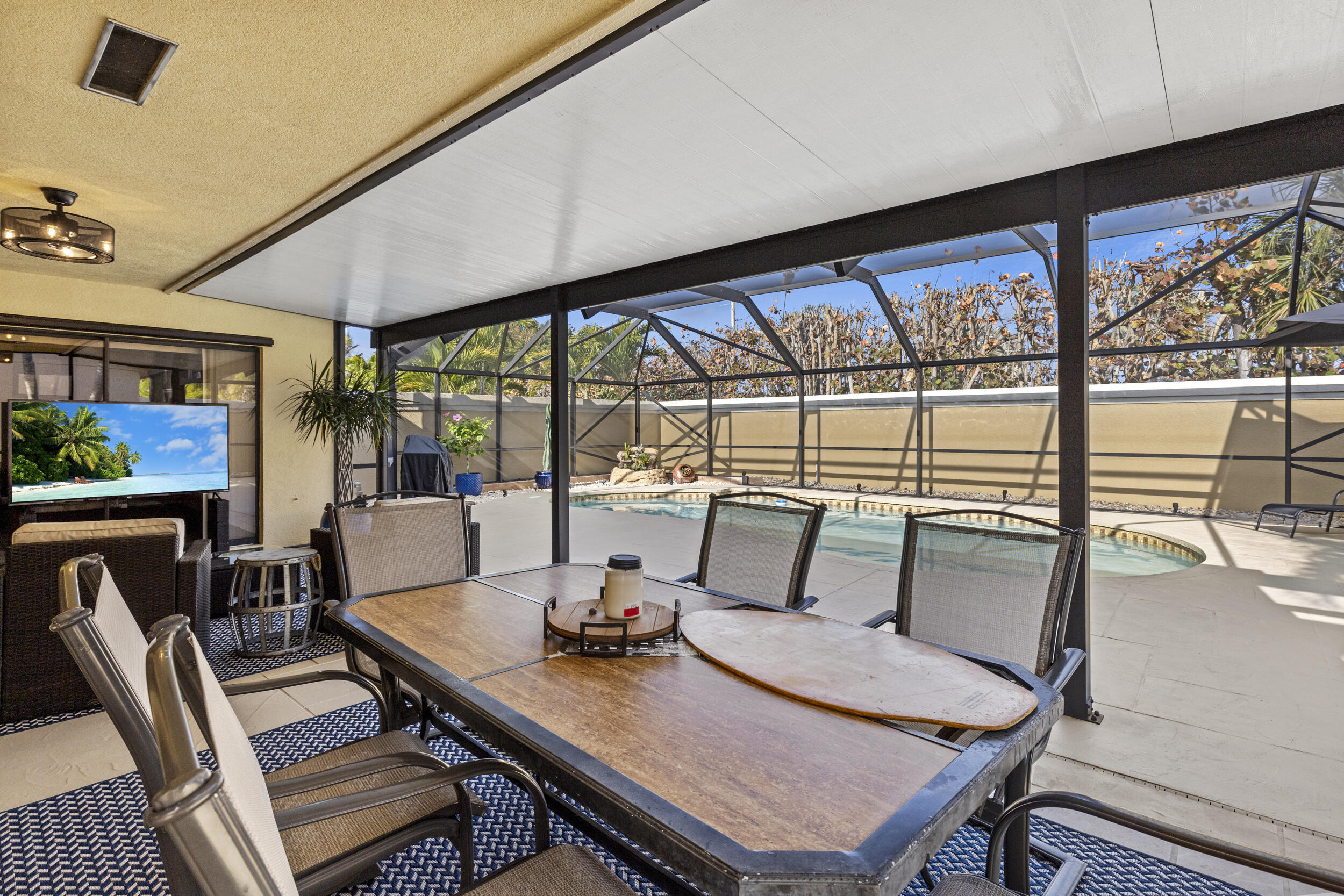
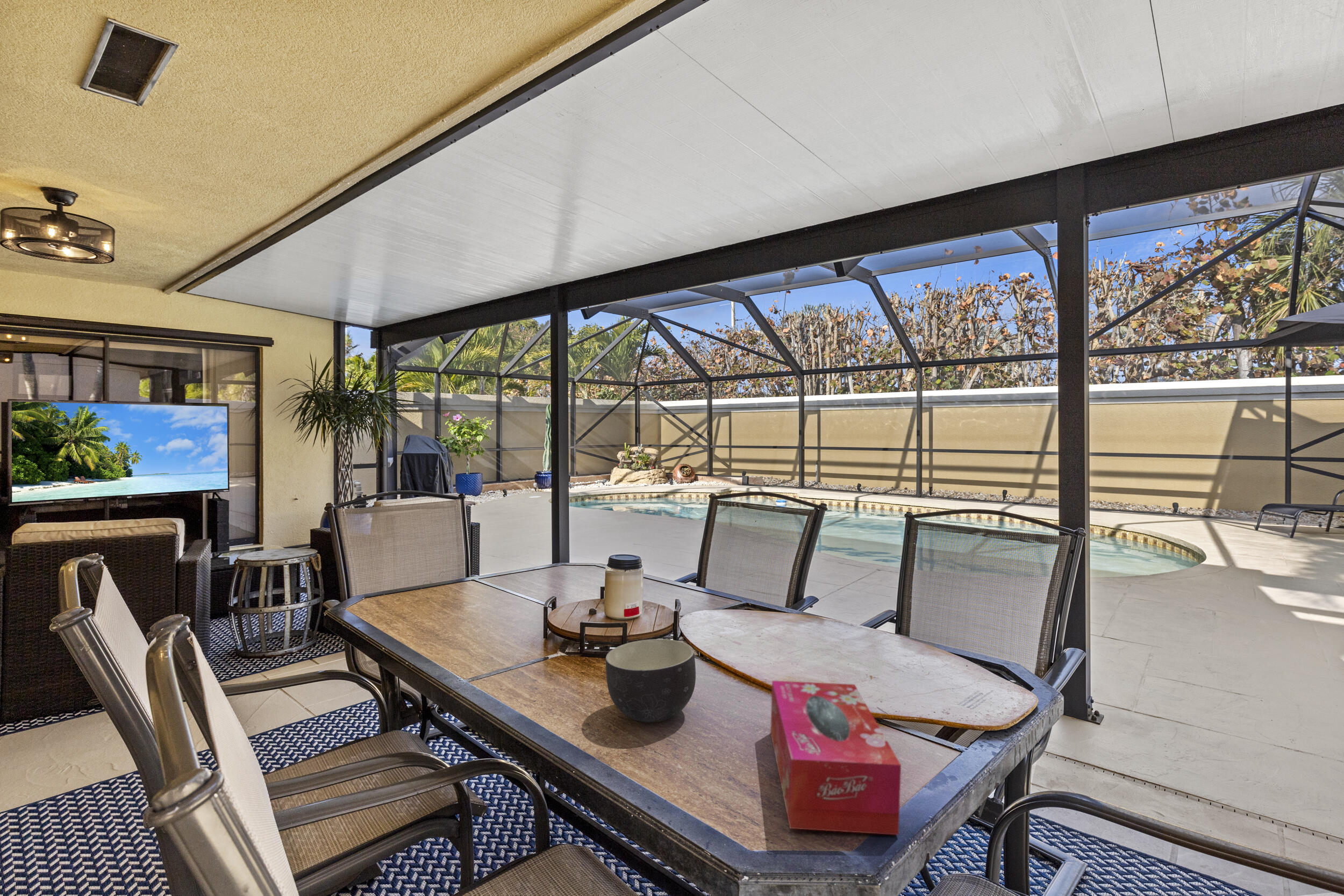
+ bowl (650, 682)
+ tissue box (826, 747)
